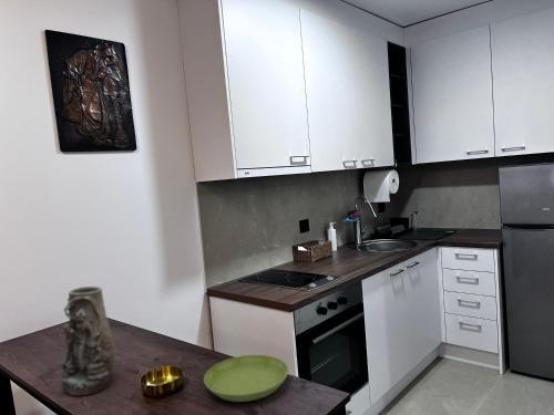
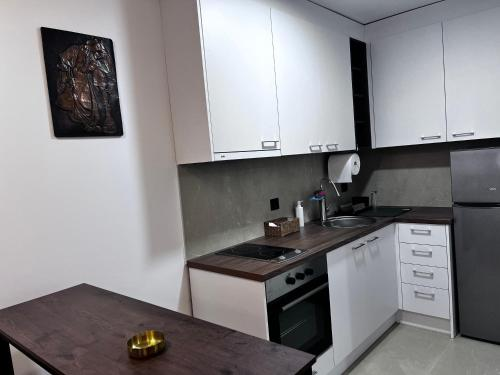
- vase (84, 336)
- saucer (246, 378)
